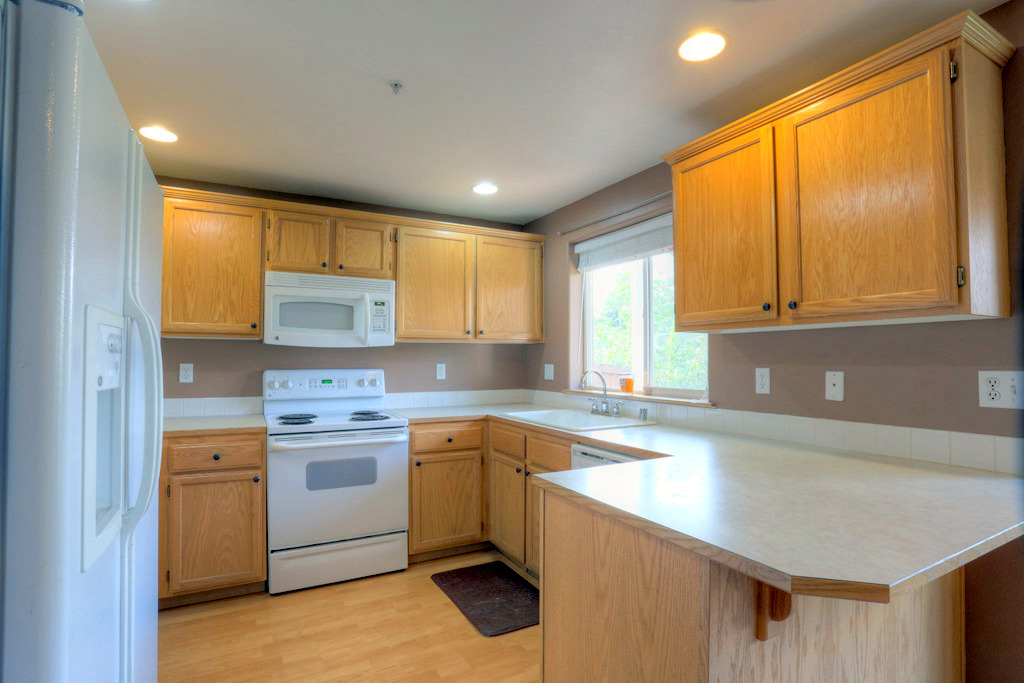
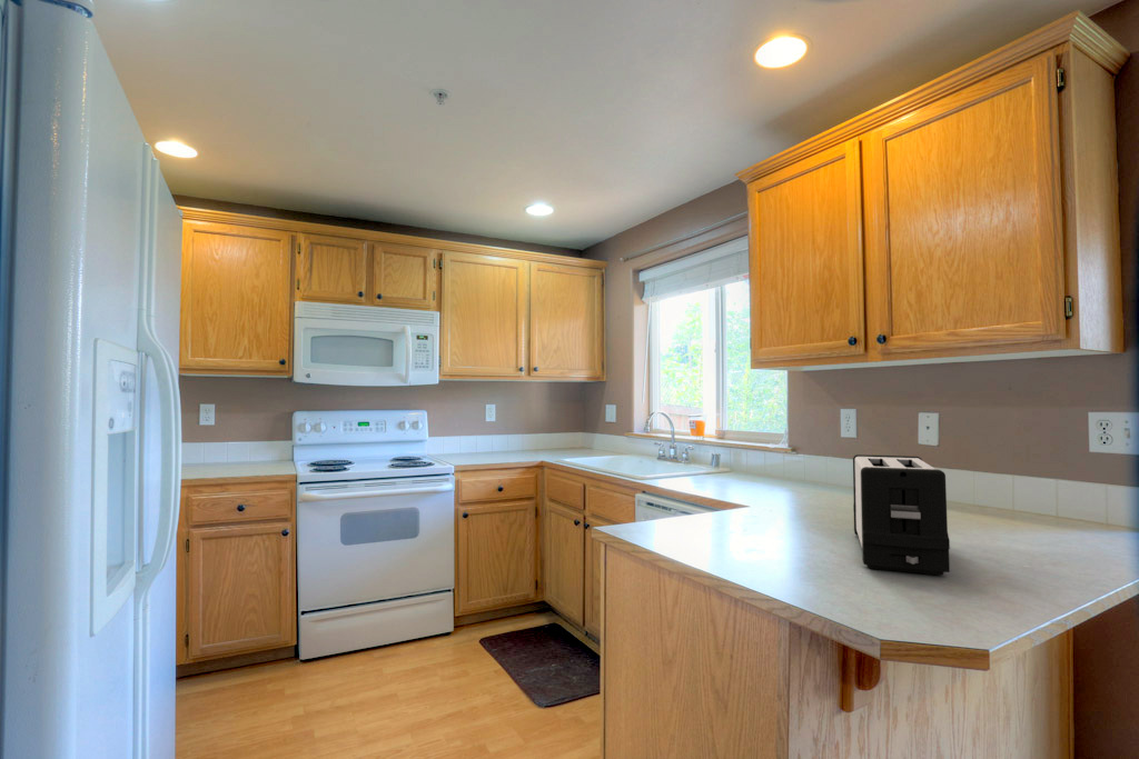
+ toaster (894, 507)
